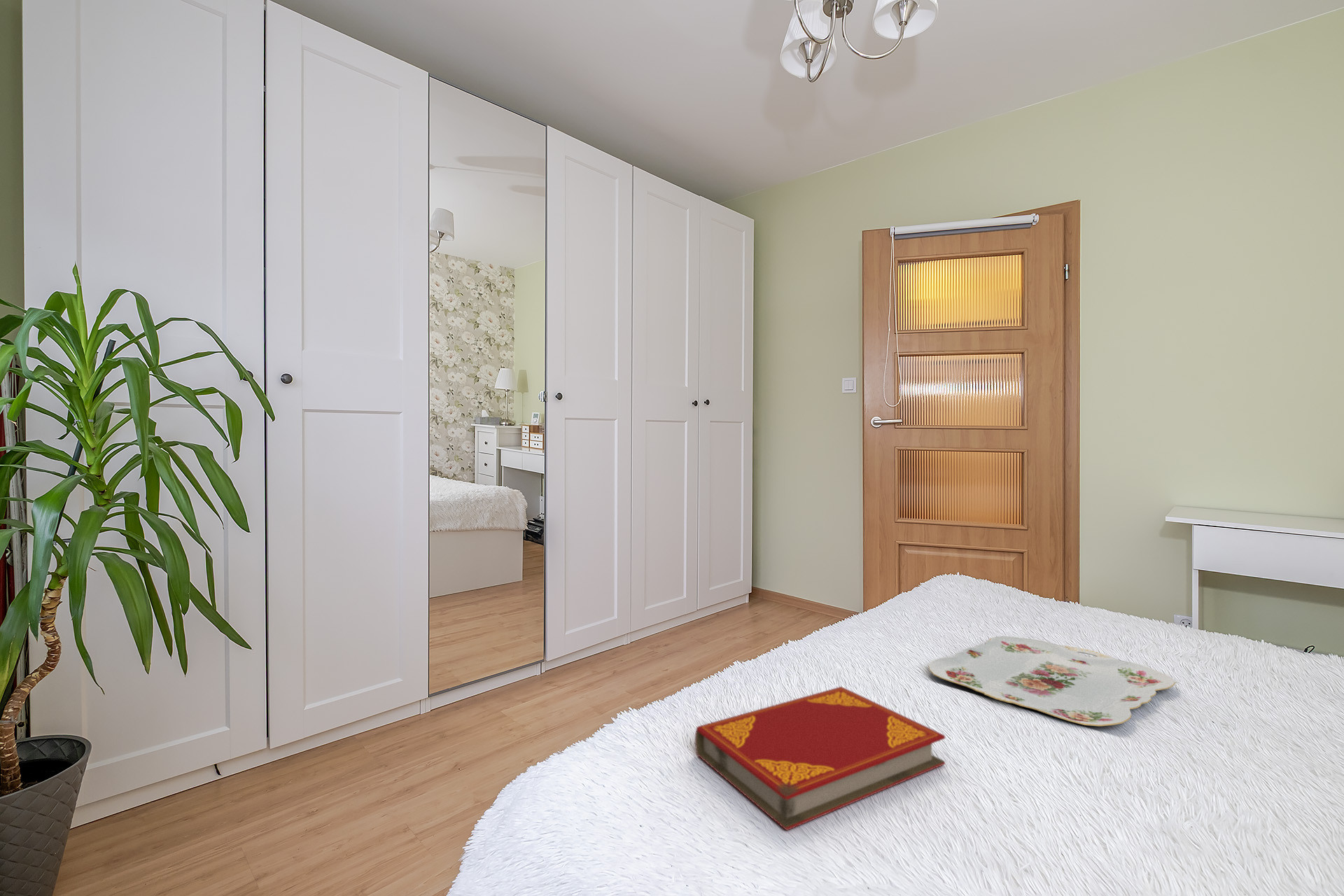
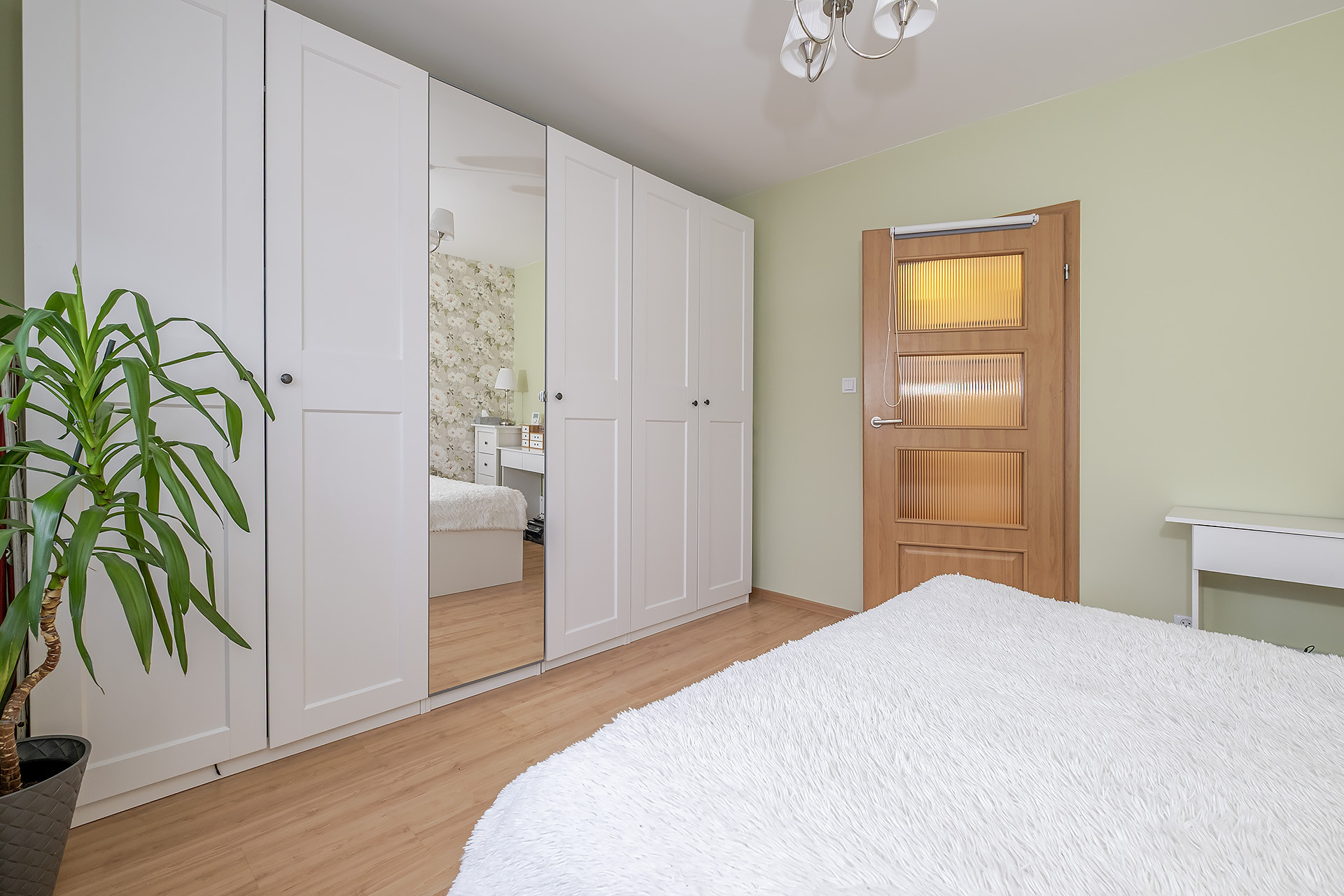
- hardback book (818, 744)
- serving tray (1047, 675)
